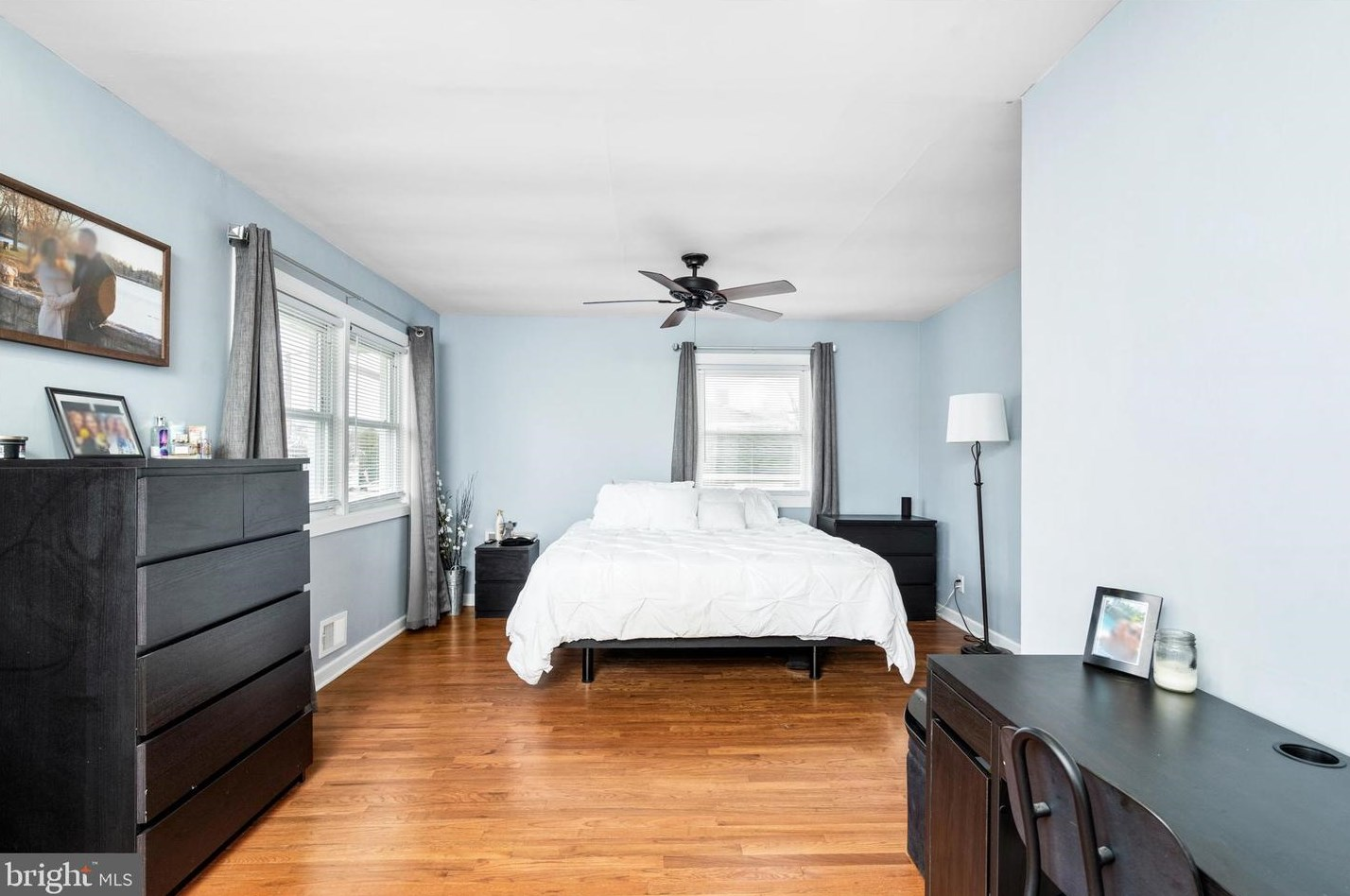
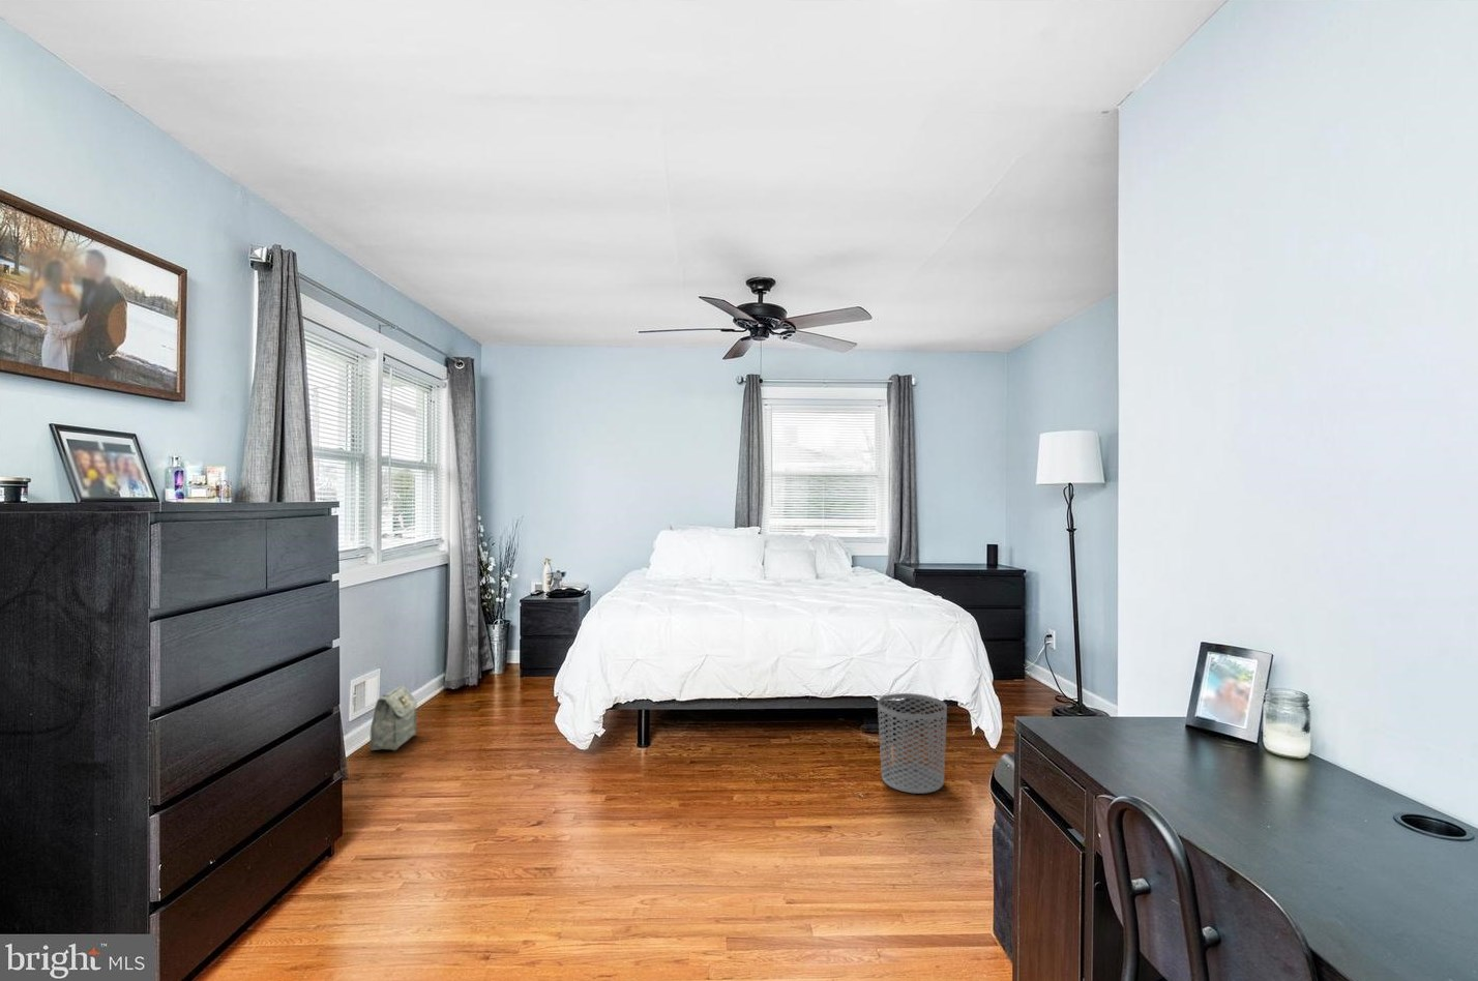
+ waste bin (912, 742)
+ bag (394, 716)
